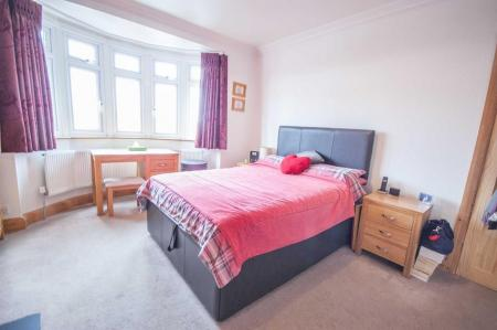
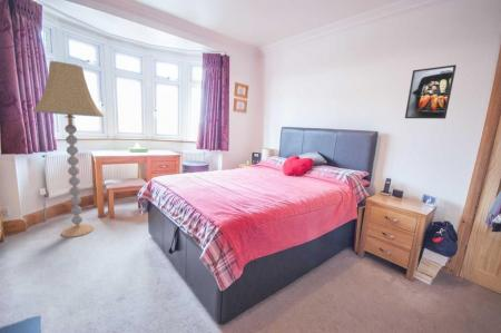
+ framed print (429, 94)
+ floor lamp (72, 153)
